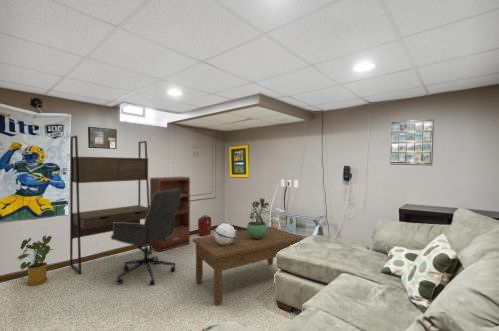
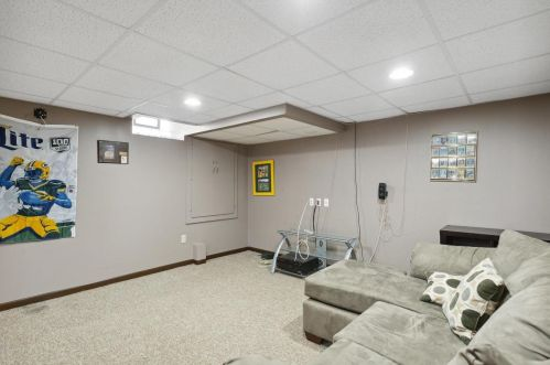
- potted plant (257, 217)
- desk (118, 207)
- coffee table (248, 259)
- backpack (203, 224)
- bookshelf (175, 213)
- house plant (35, 261)
- office chair (147, 231)
- decorative sphere (225, 233)
